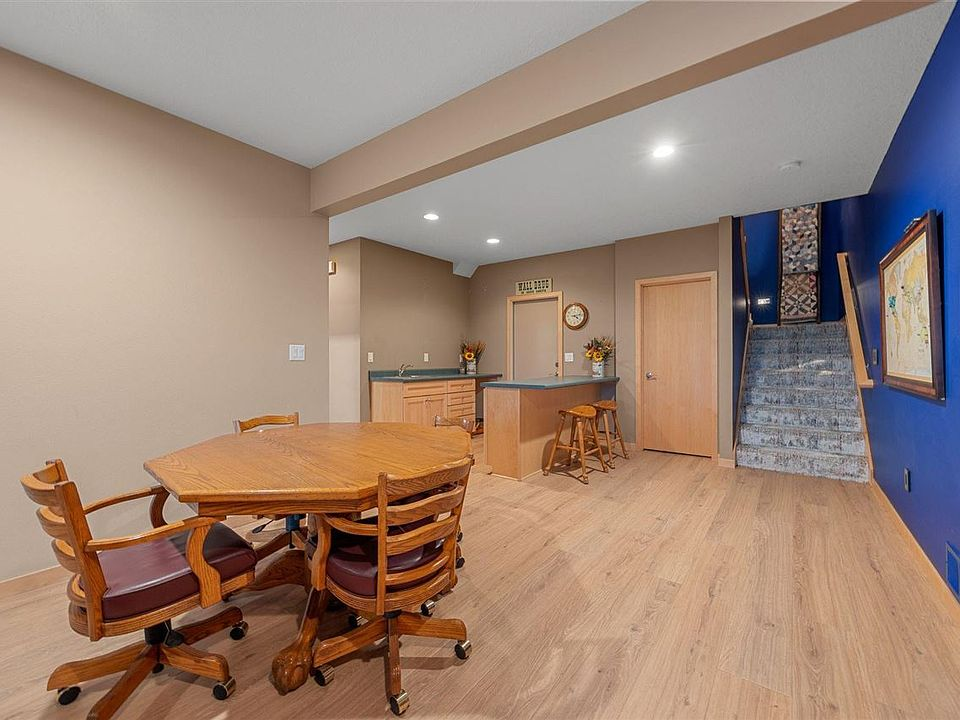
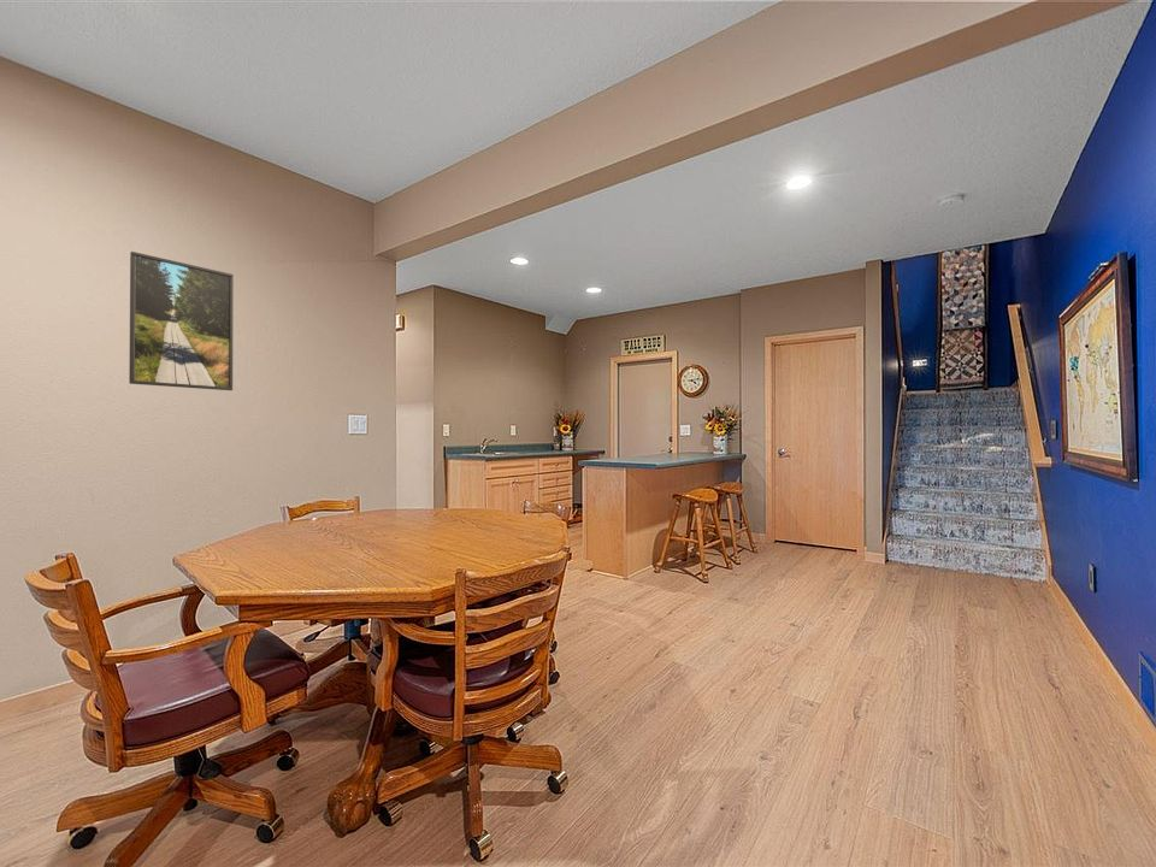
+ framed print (184, 325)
